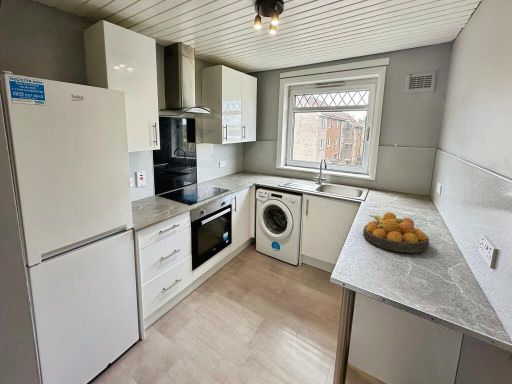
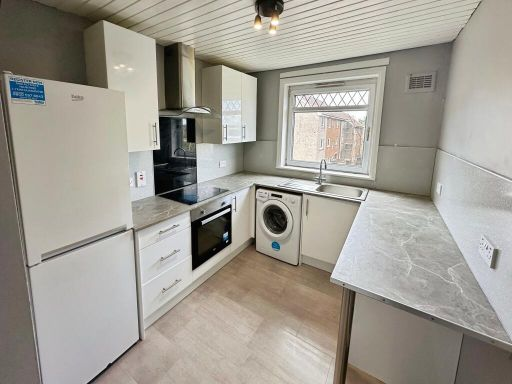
- fruit bowl (395, 228)
